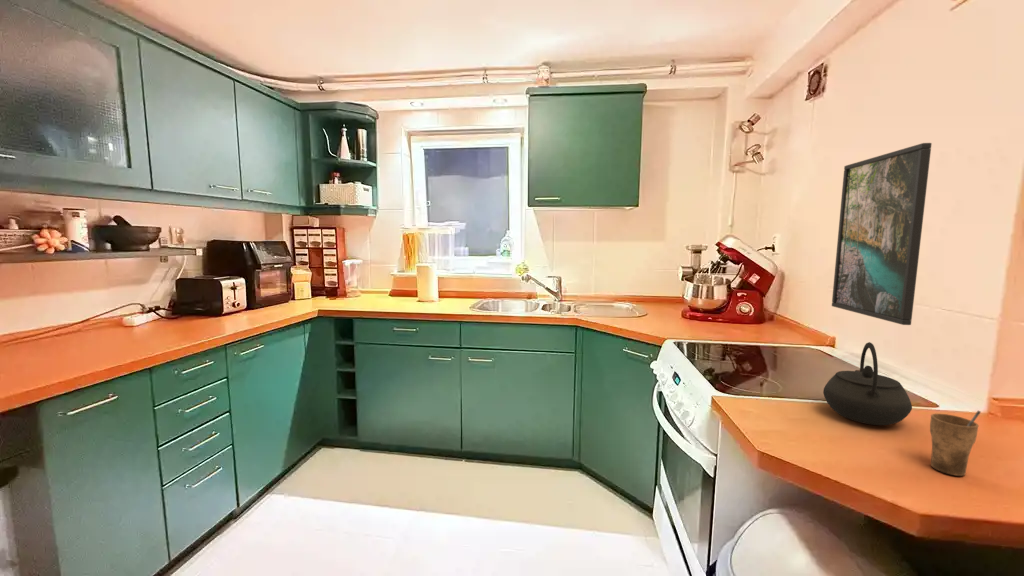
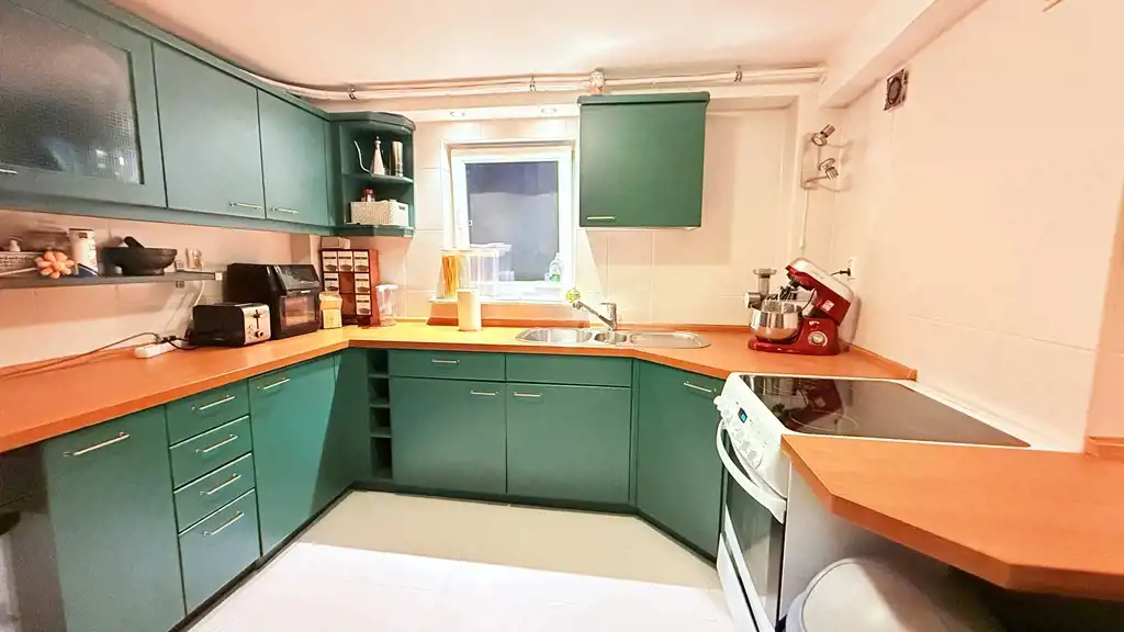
- cup (951, 438)
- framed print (874, 236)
- kettle (866, 379)
